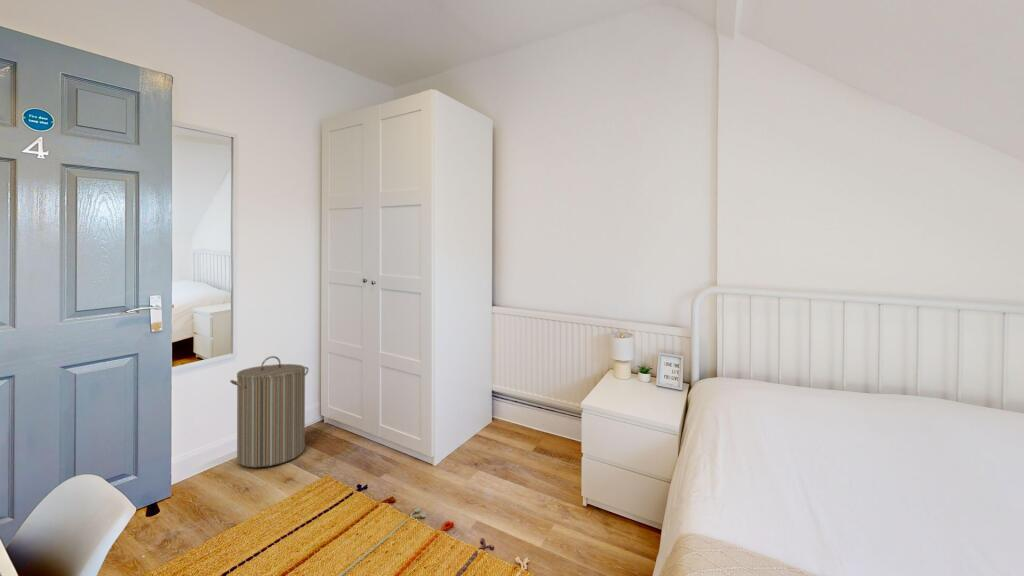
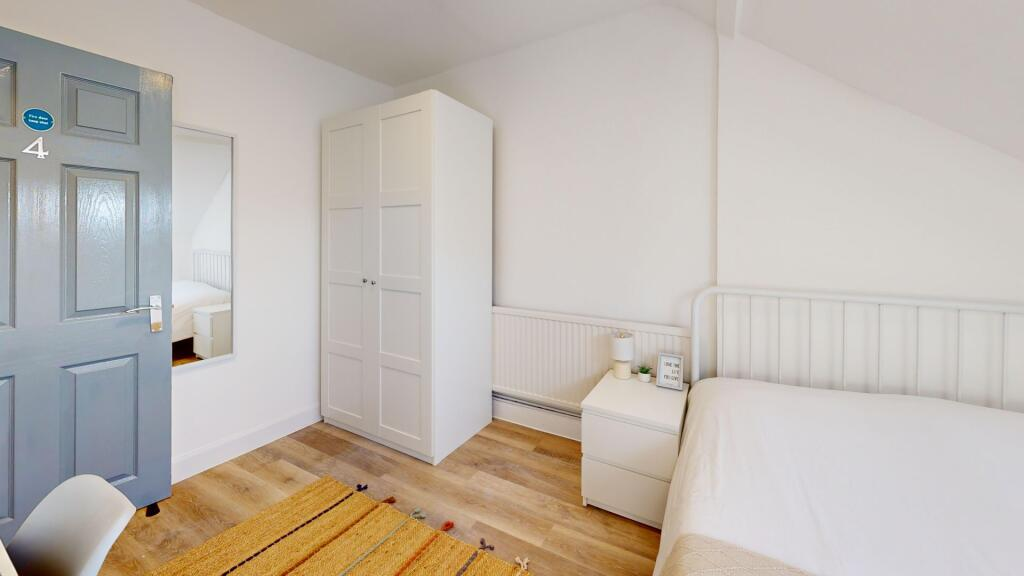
- laundry hamper (272, 405)
